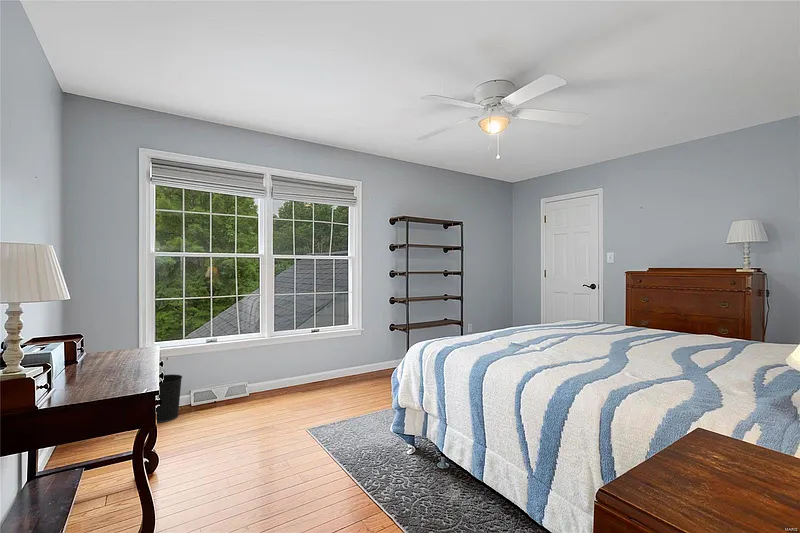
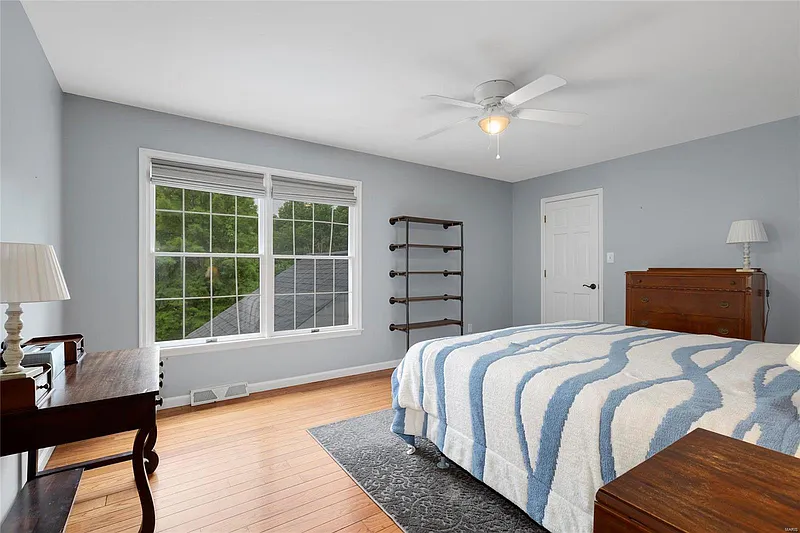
- wastebasket (163, 398)
